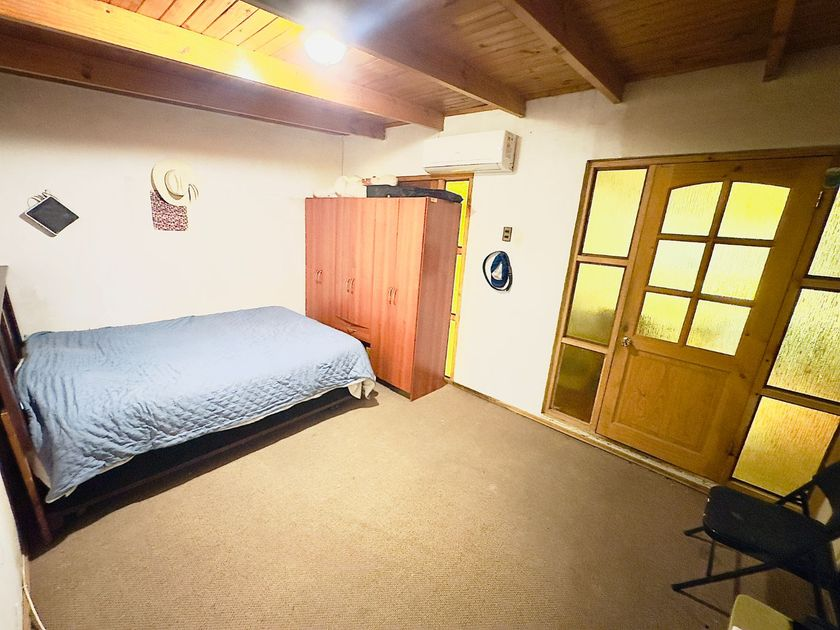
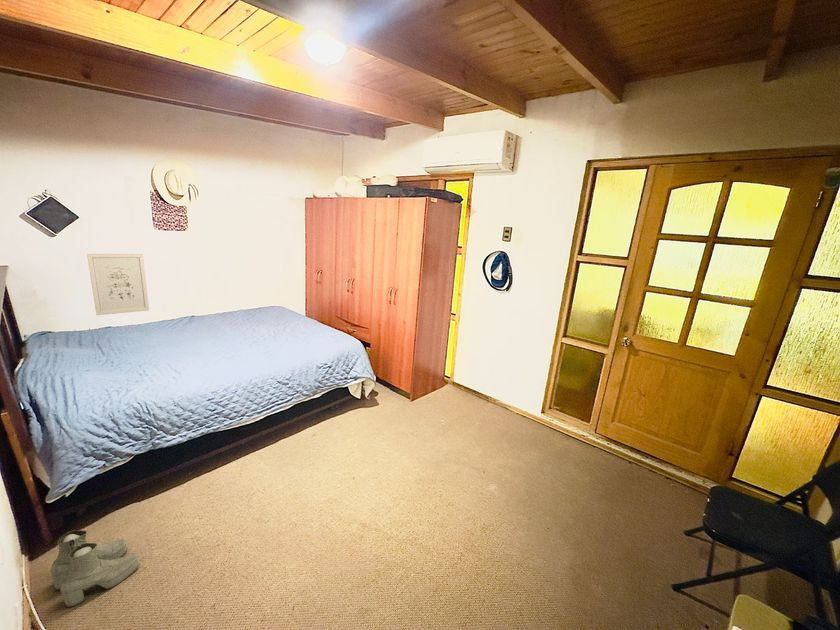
+ boots (94, 555)
+ wall art (120, 283)
